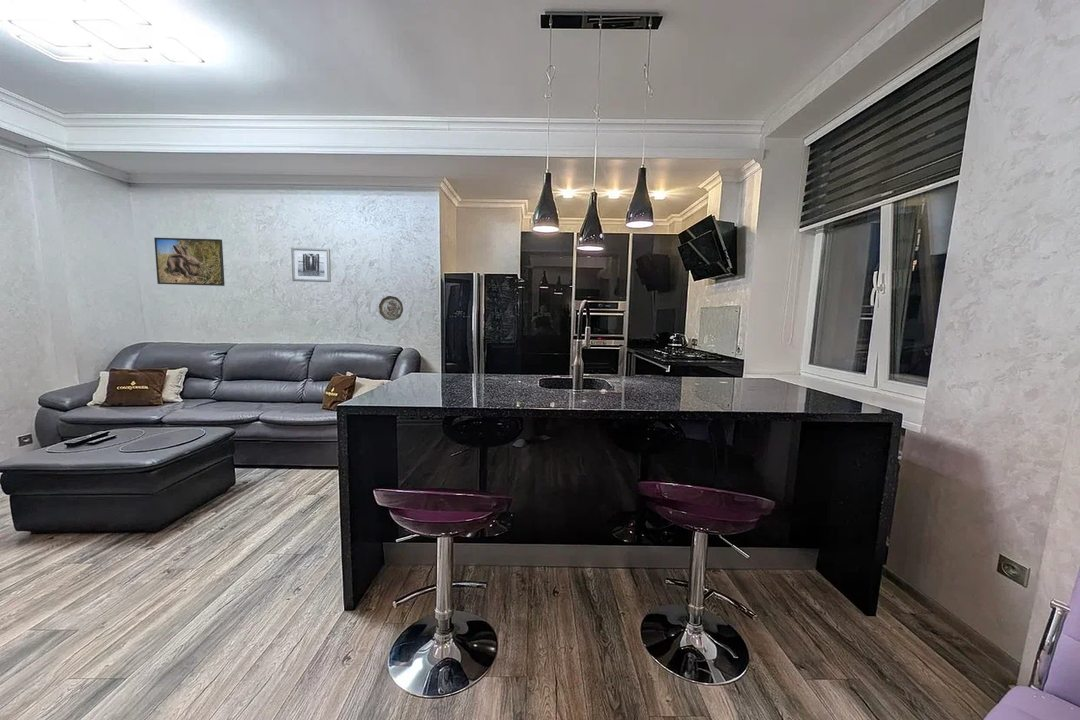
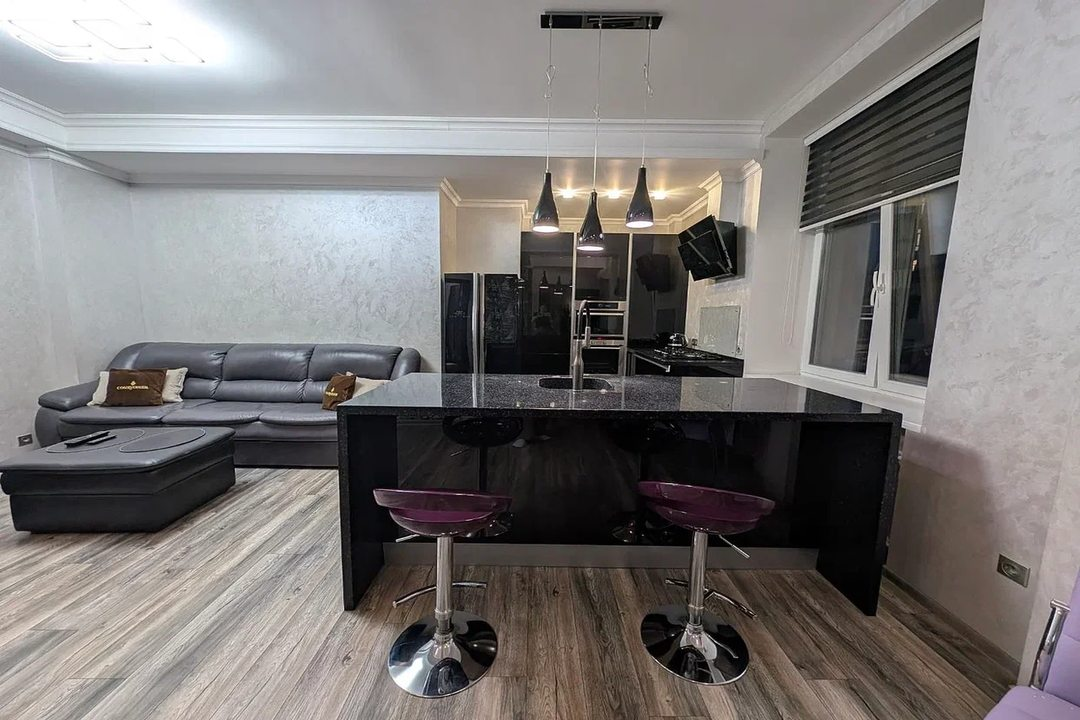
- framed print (189, 261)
- decorative plate (391, 308)
- wall art (311, 265)
